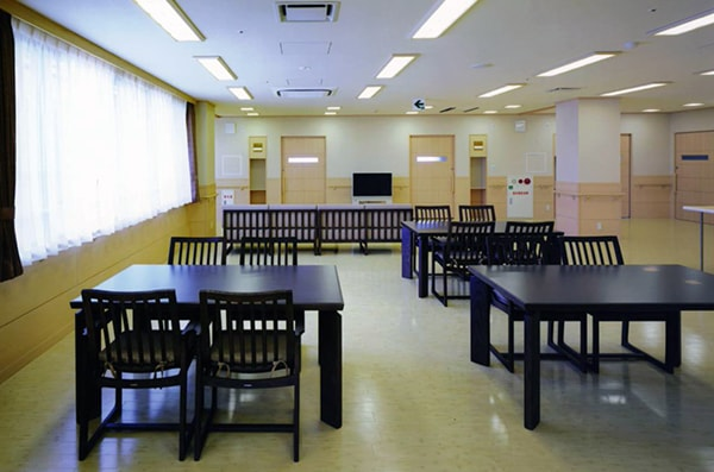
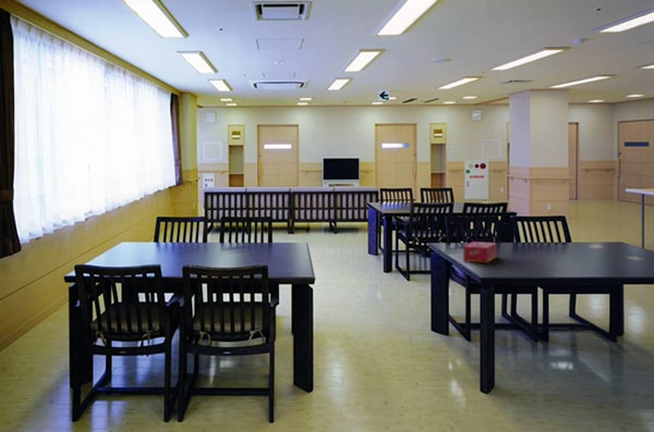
+ tissue box (480, 251)
